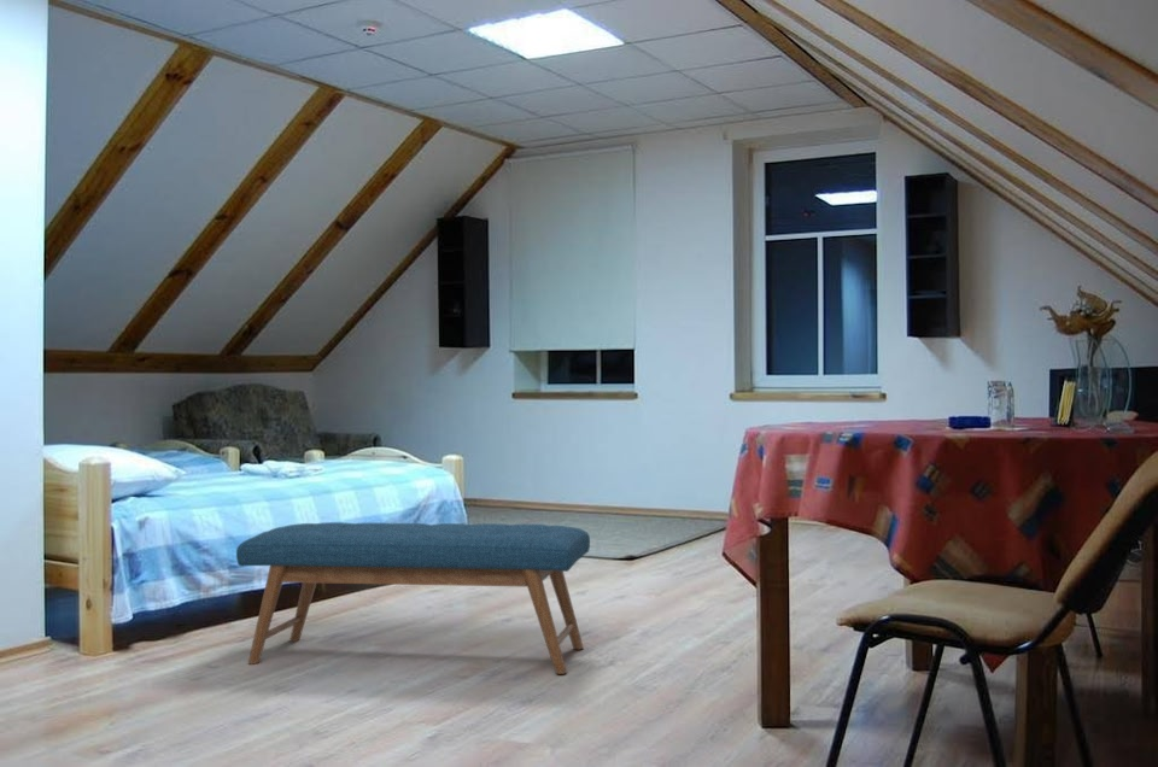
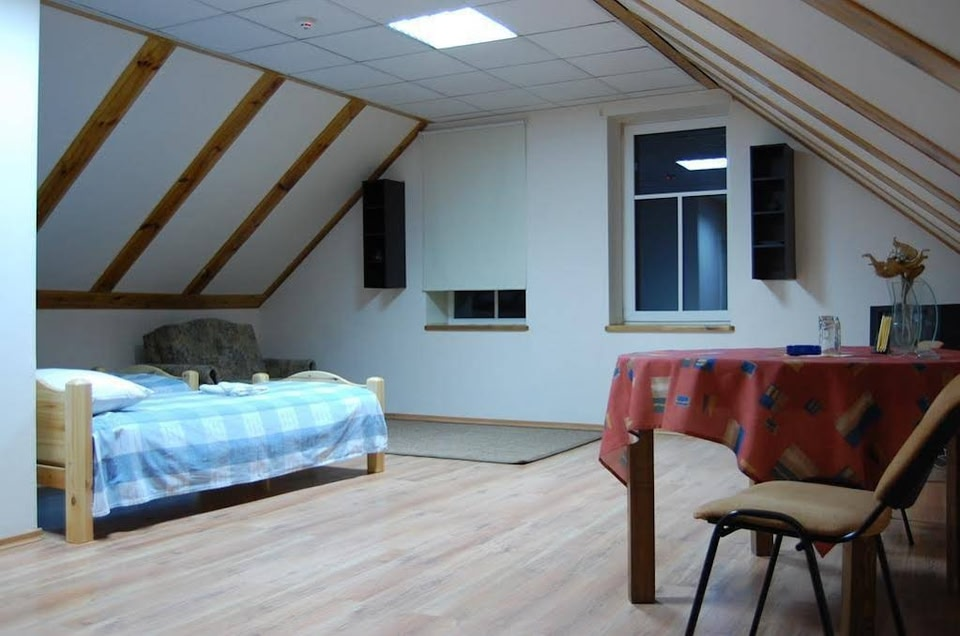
- bench (417, 584)
